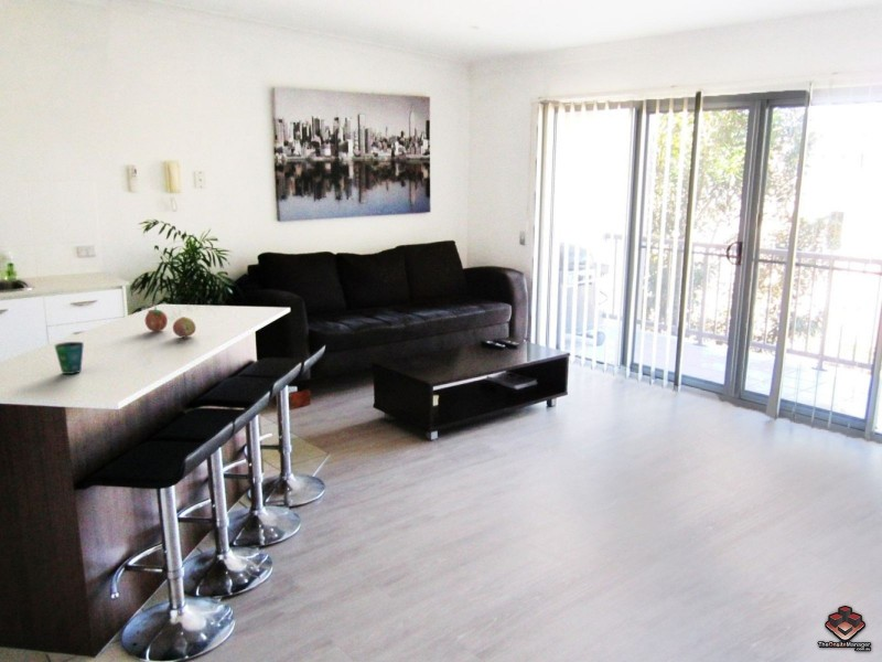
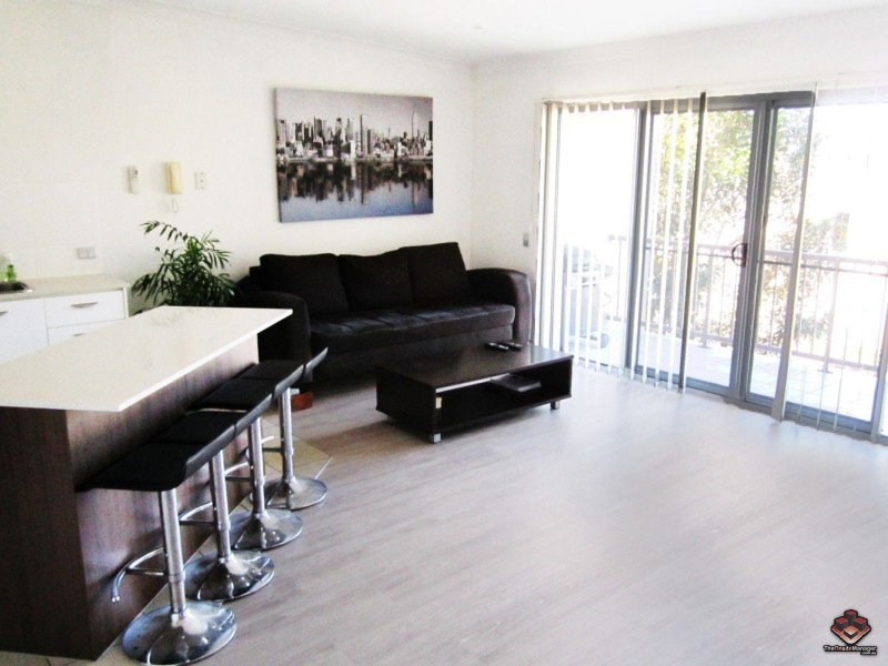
- cup (72, 356)
- fruit (155, 319)
- fruit (183, 327)
